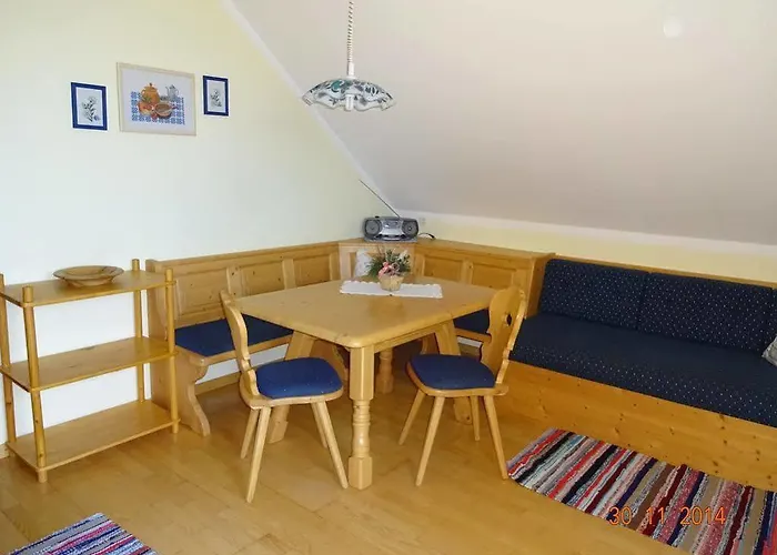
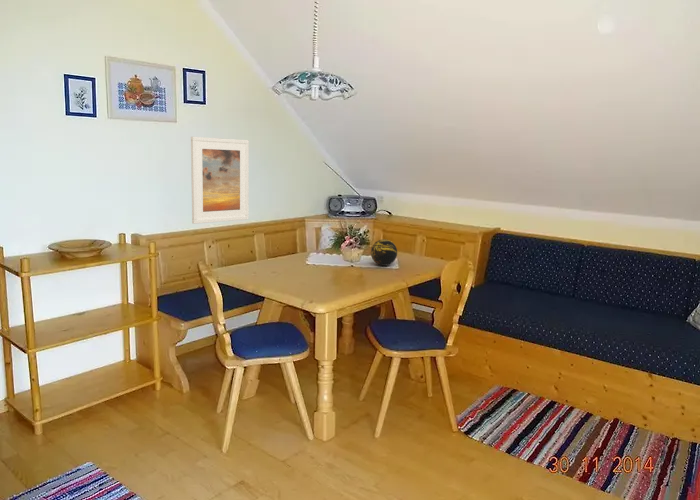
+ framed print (221, 180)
+ decorative orb (384, 252)
